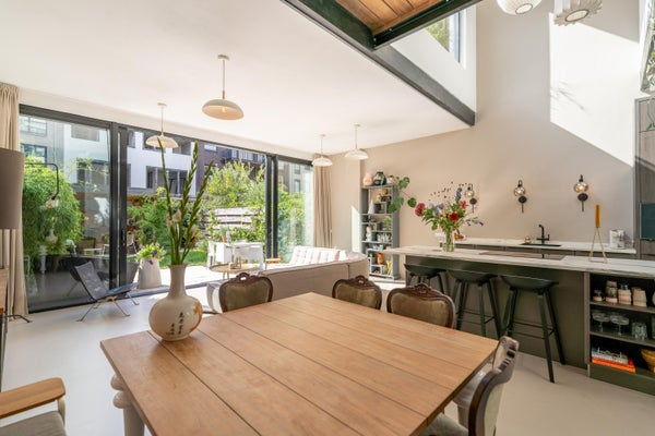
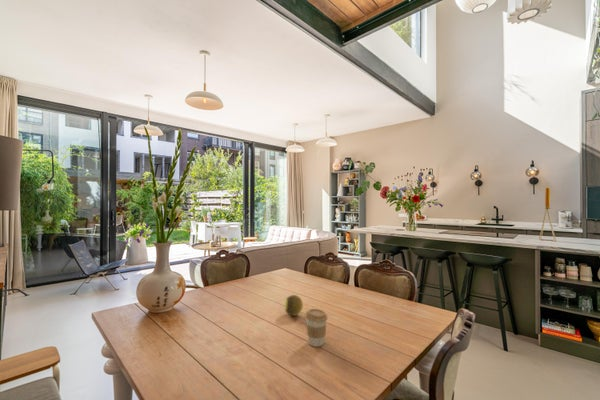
+ coffee cup (316, 326)
+ fruit (293, 305)
